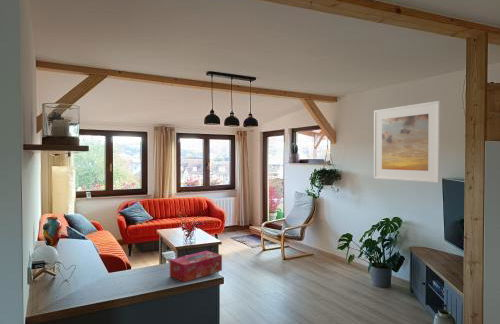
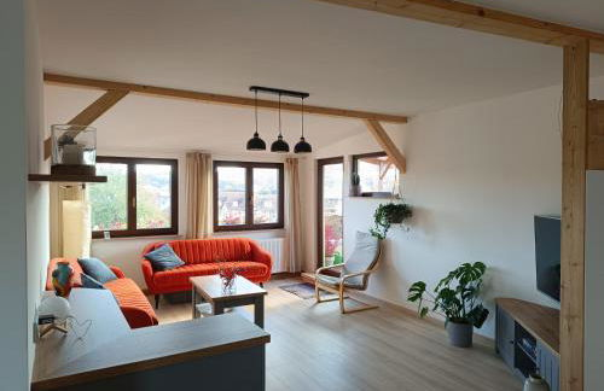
- tissue box (196, 265)
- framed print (403, 143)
